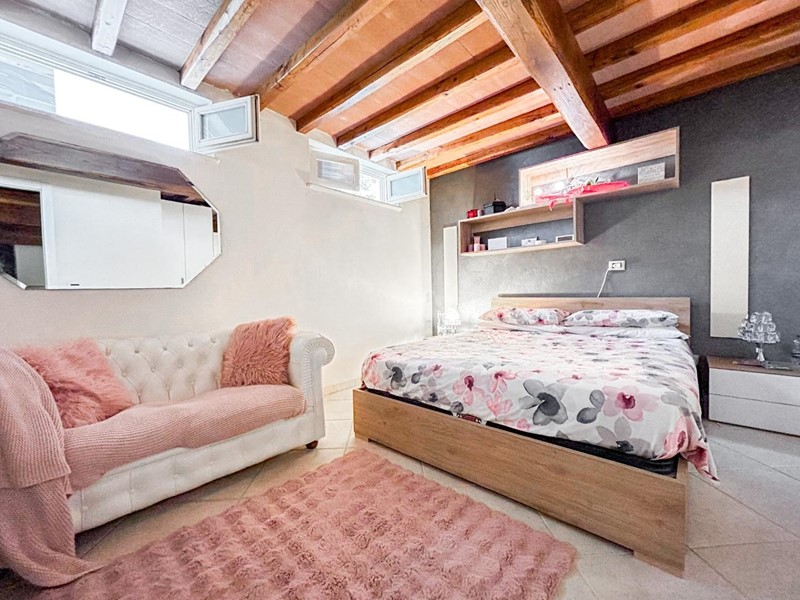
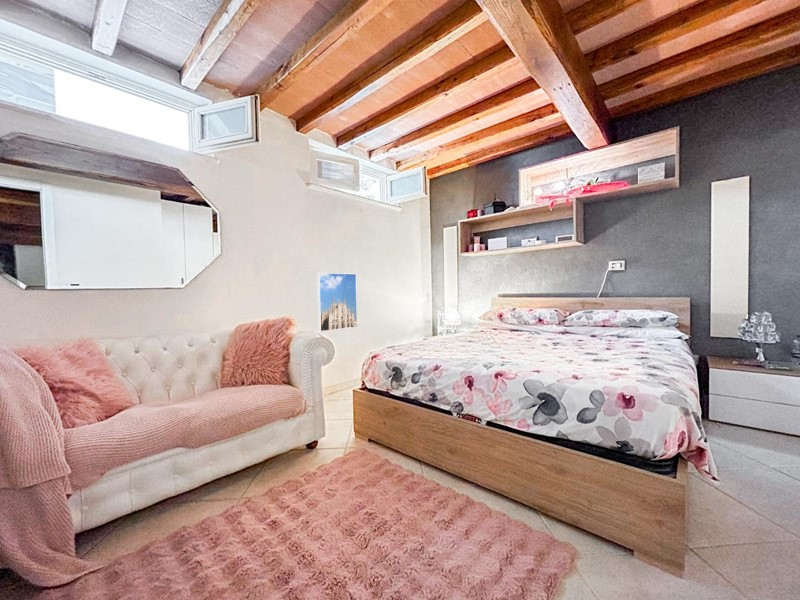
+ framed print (338, 301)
